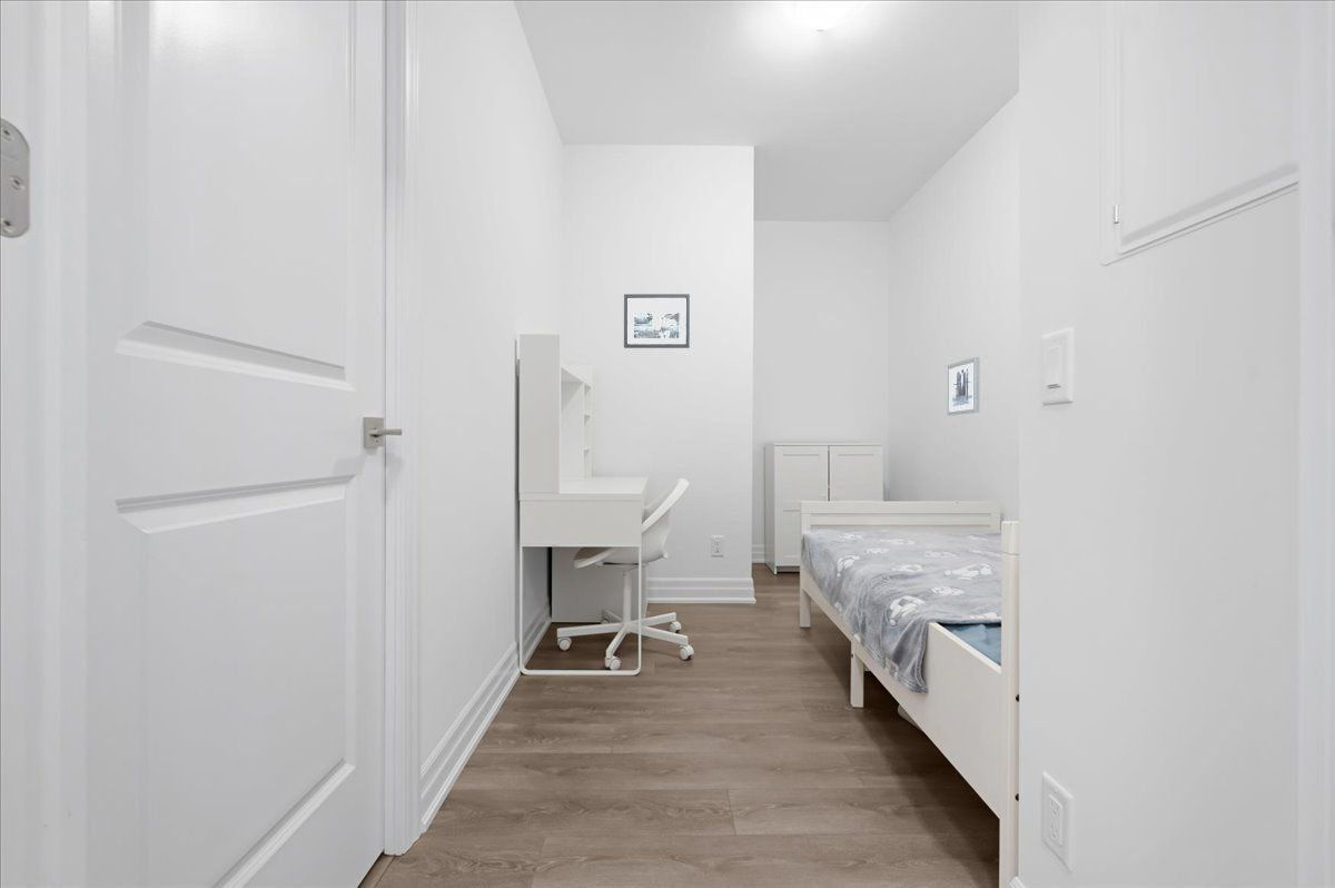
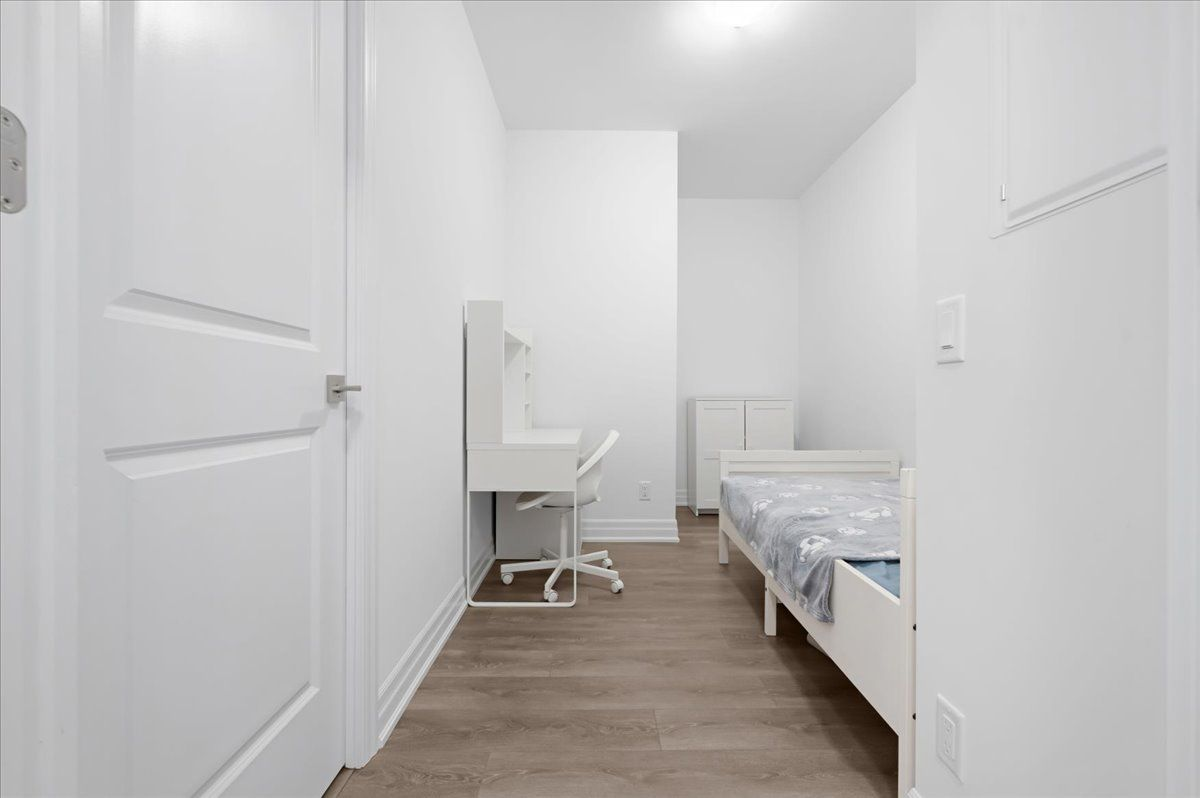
- wall art (962, 387)
- picture frame (656, 320)
